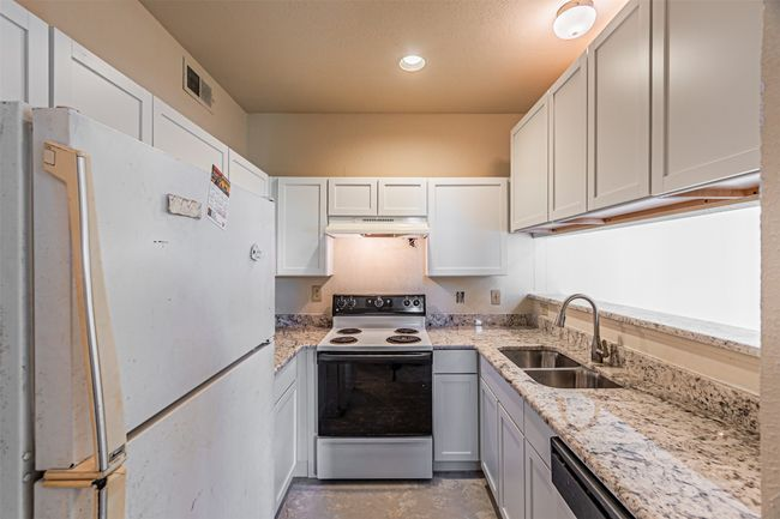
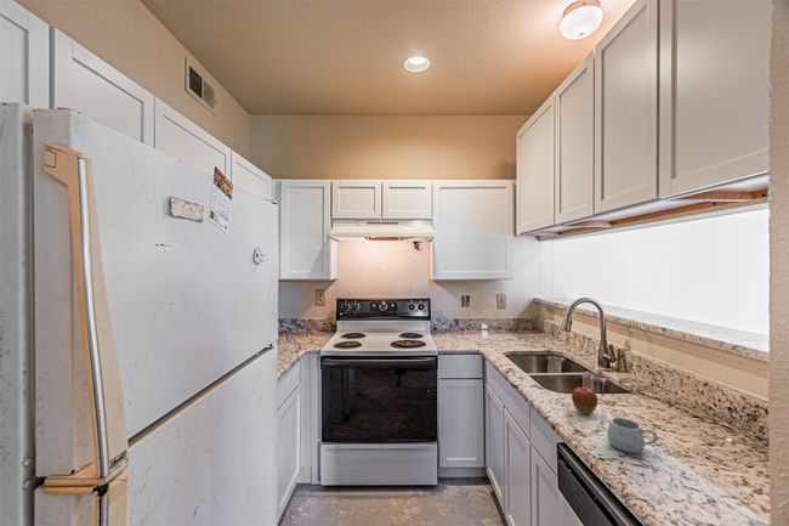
+ apple (584, 398)
+ mug (631, 436)
